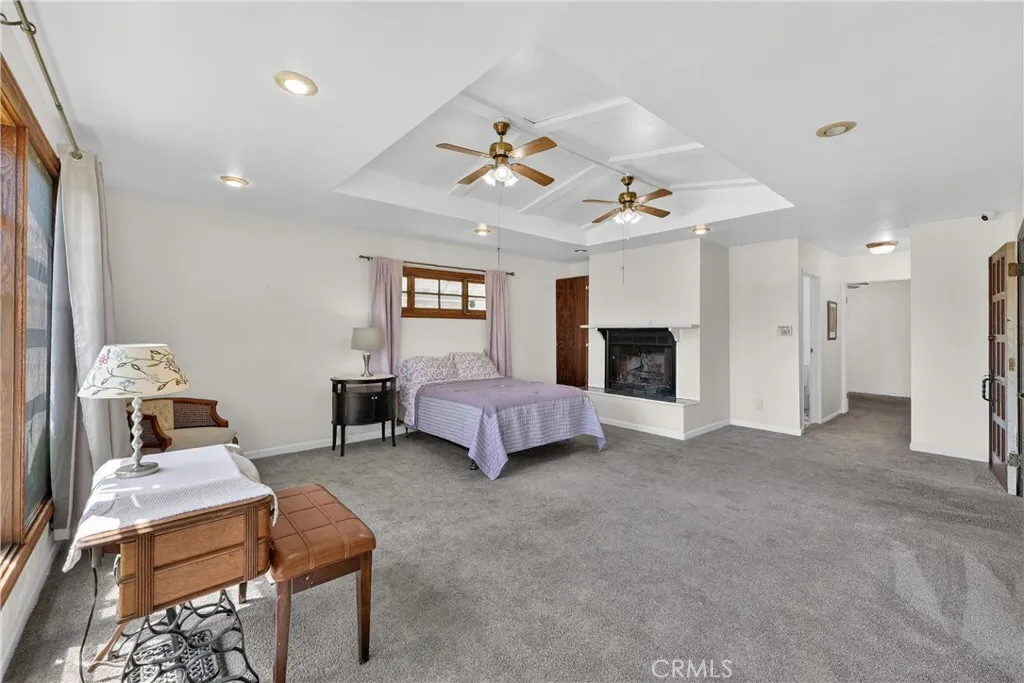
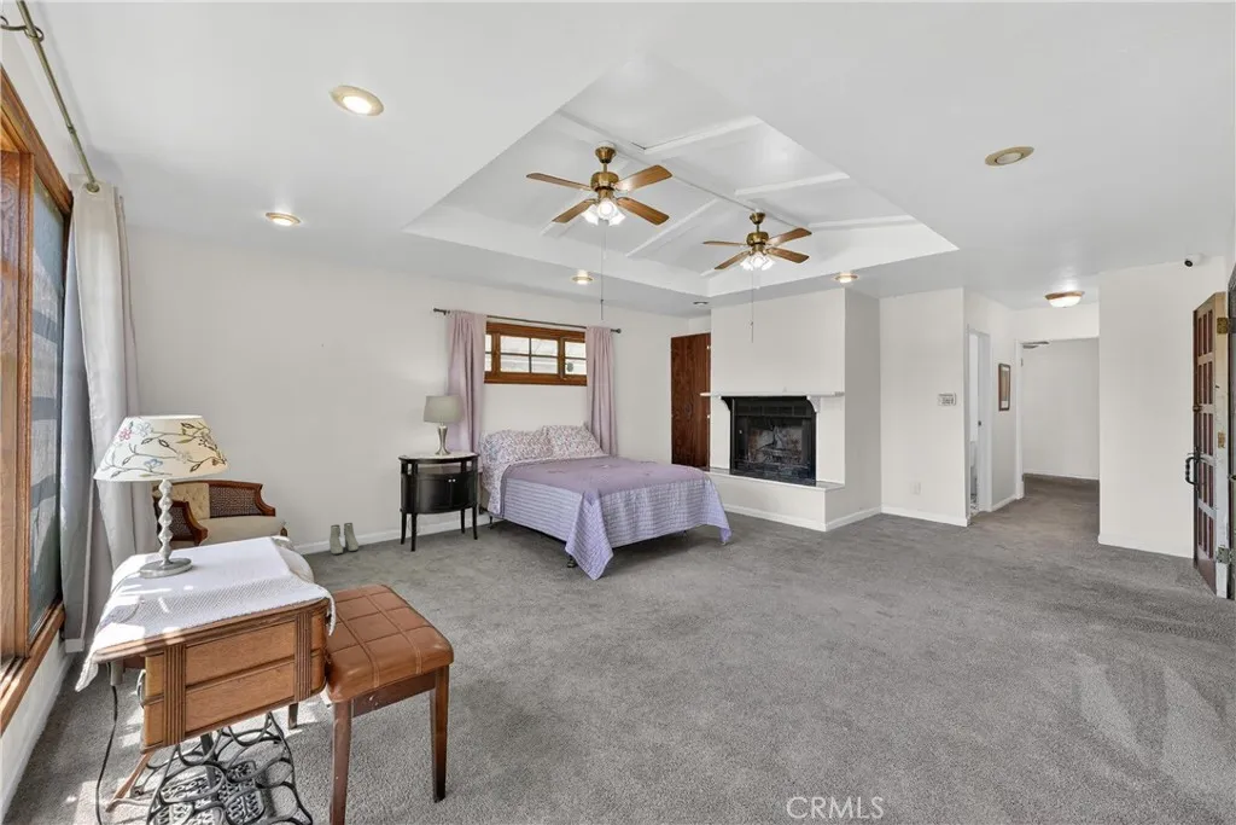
+ boots (344, 536)
